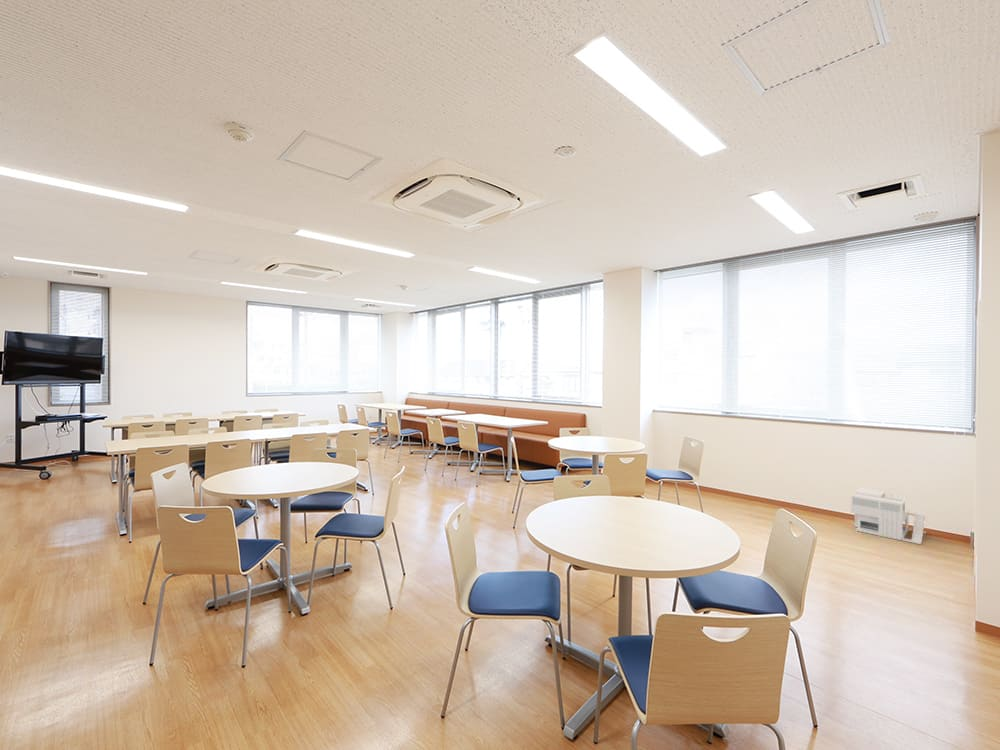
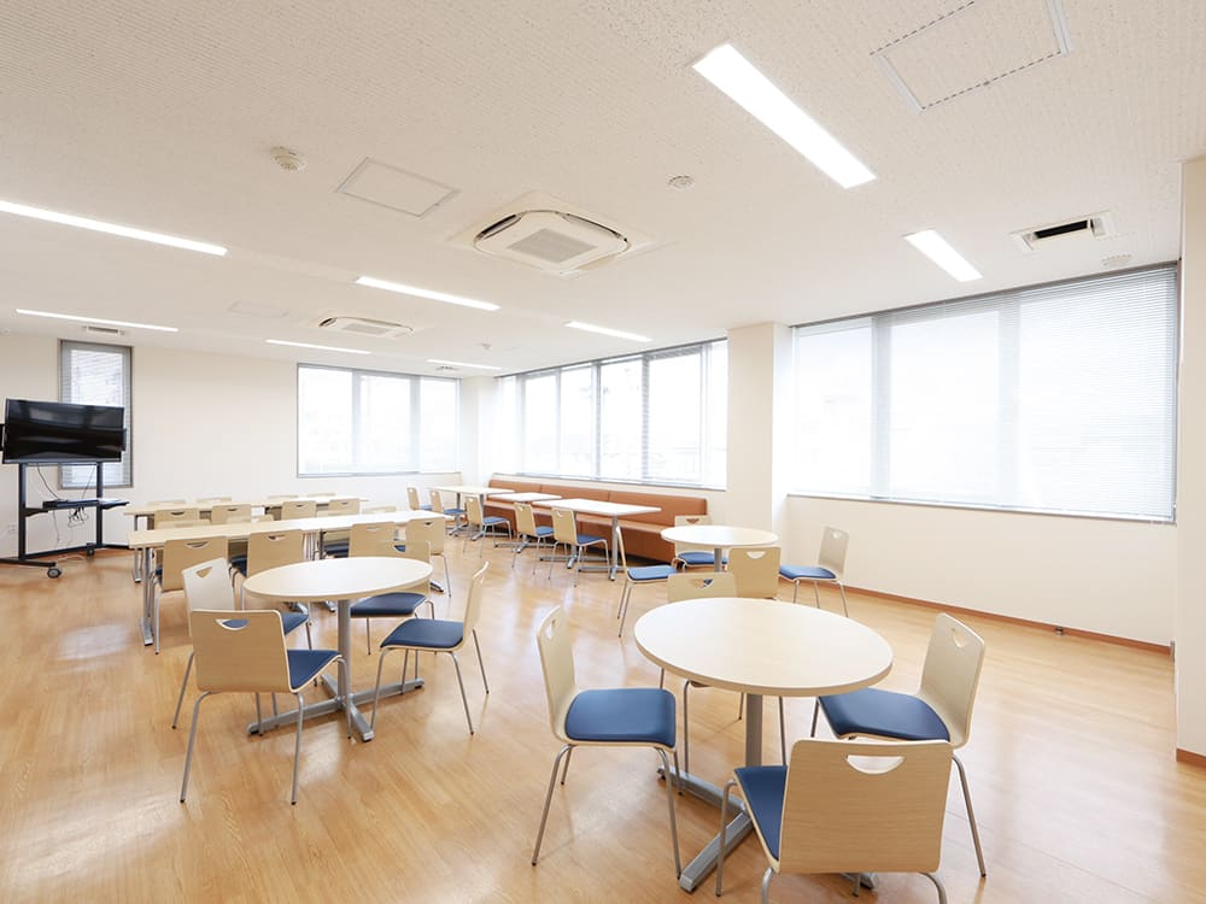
- architectural model (887, 513)
